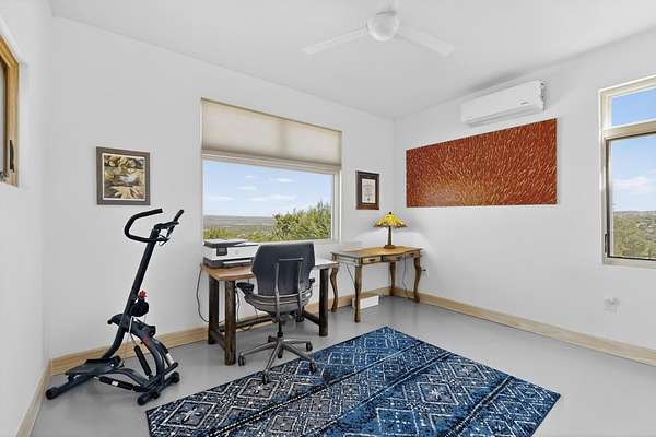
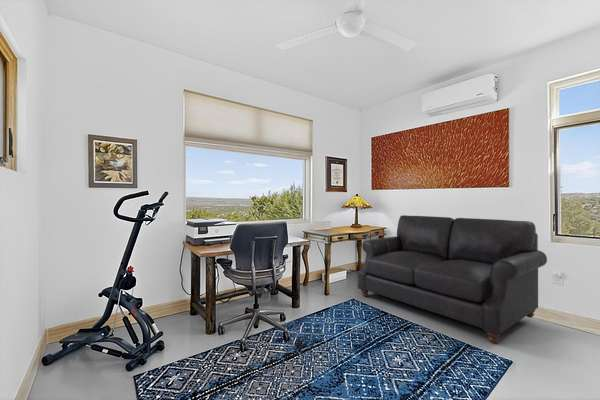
+ sofa (439, 262)
